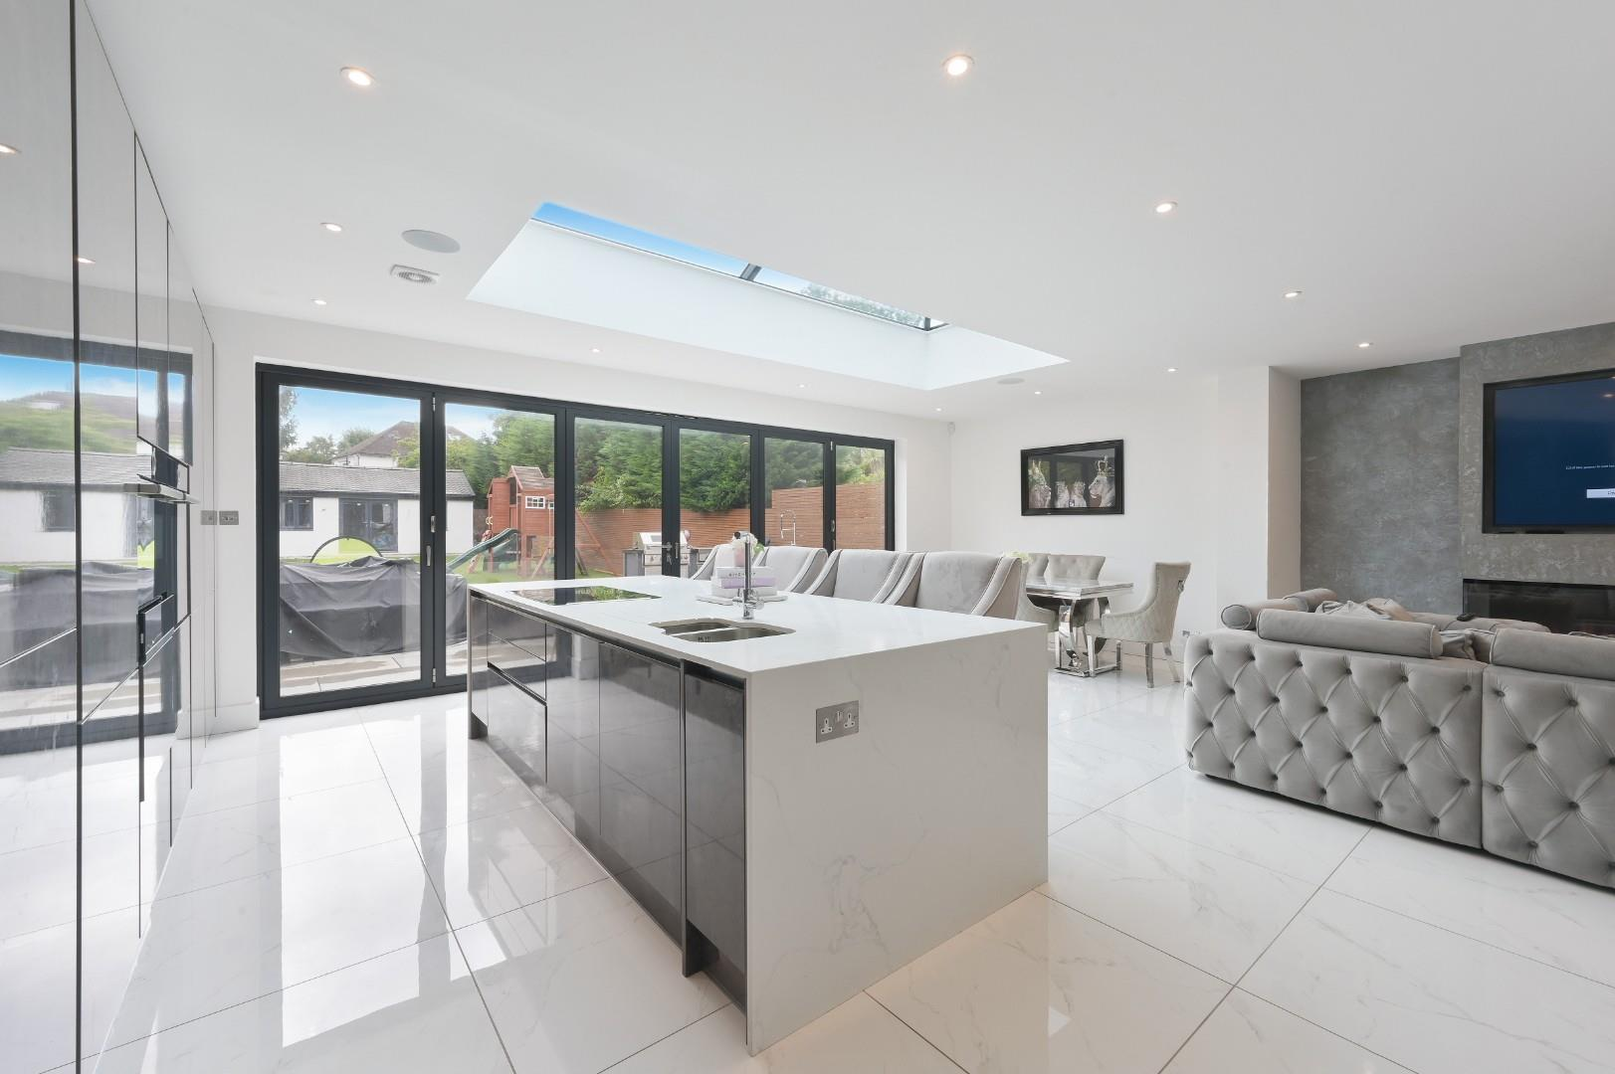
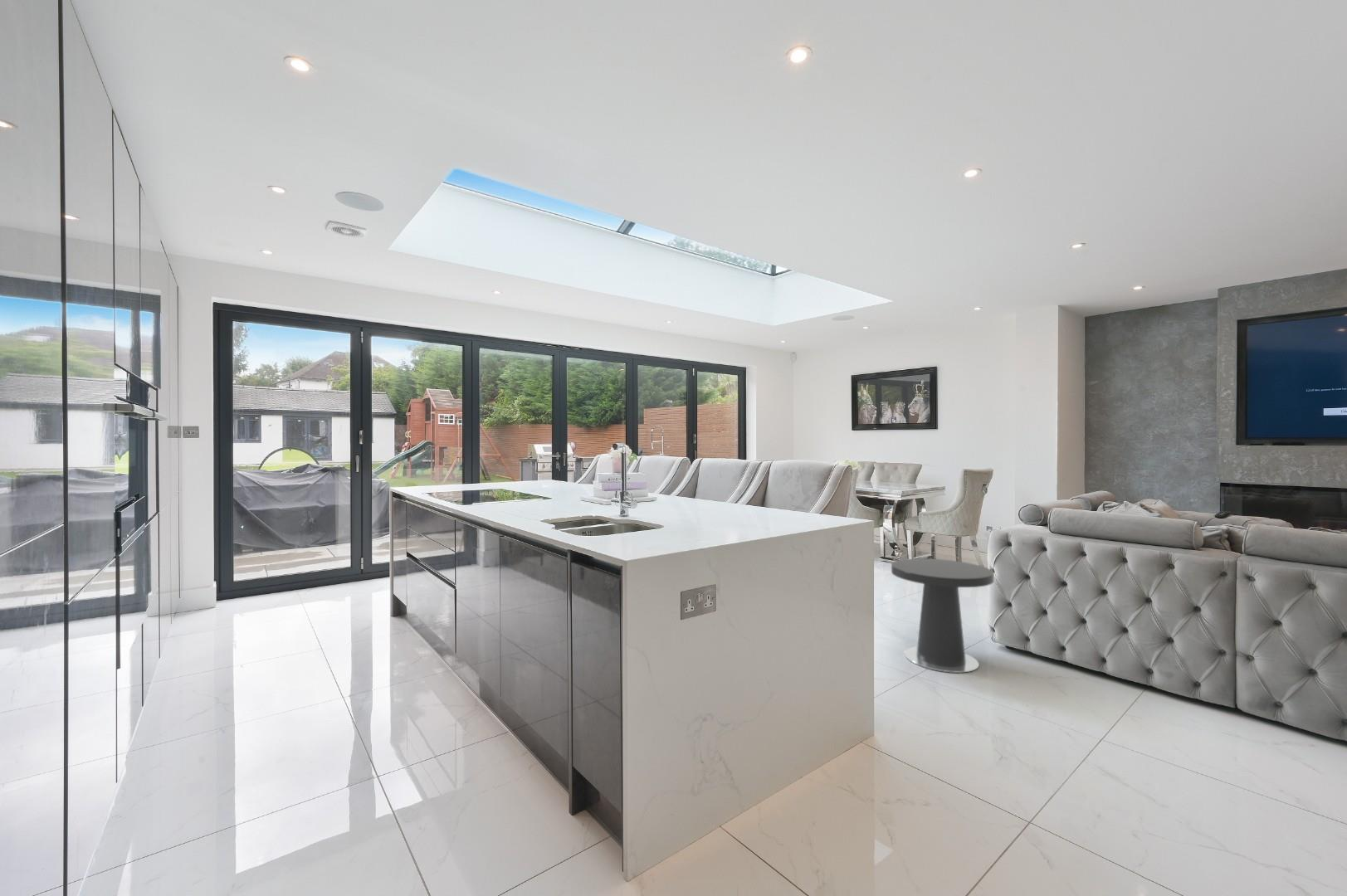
+ side table (940, 613)
